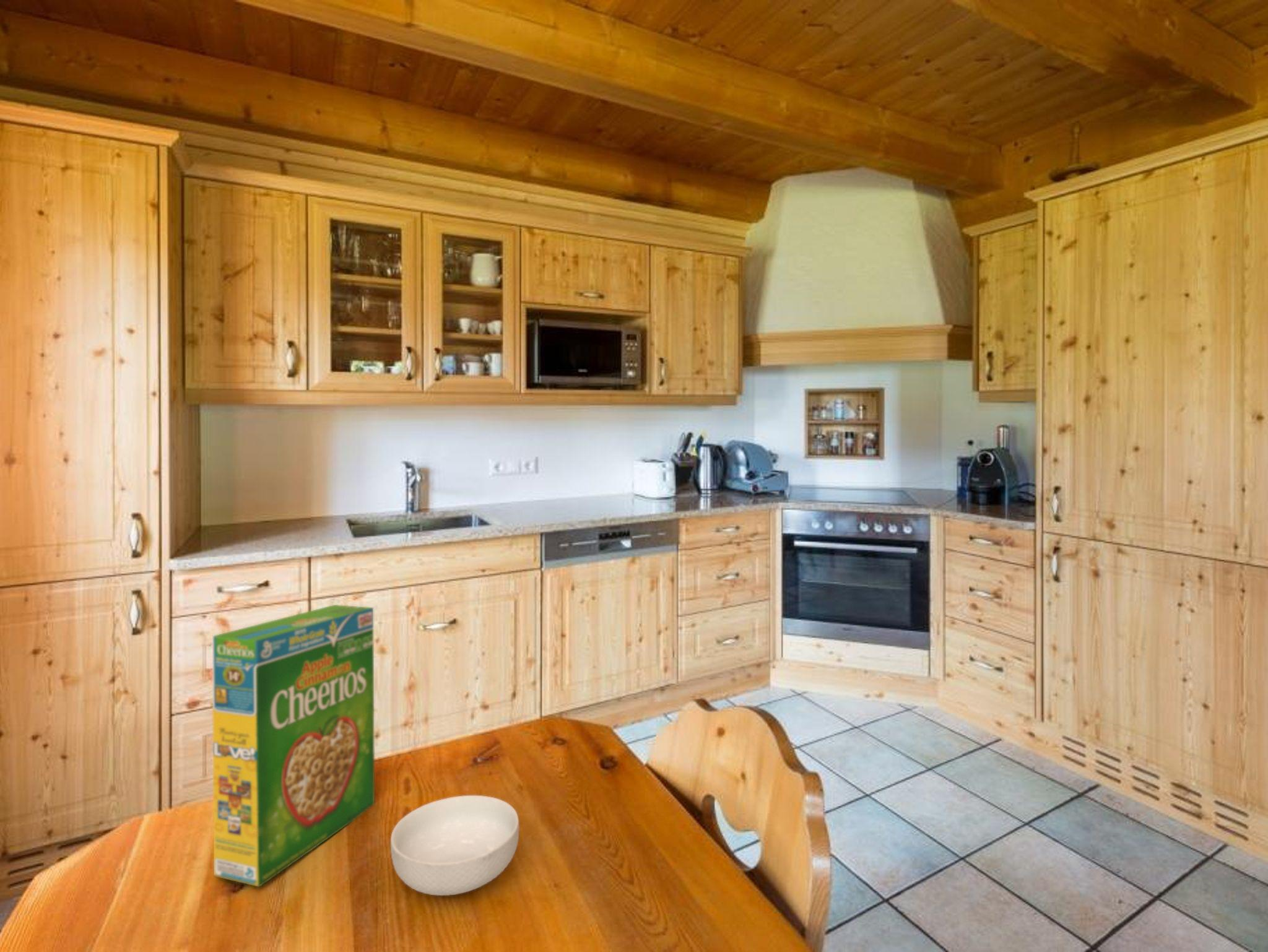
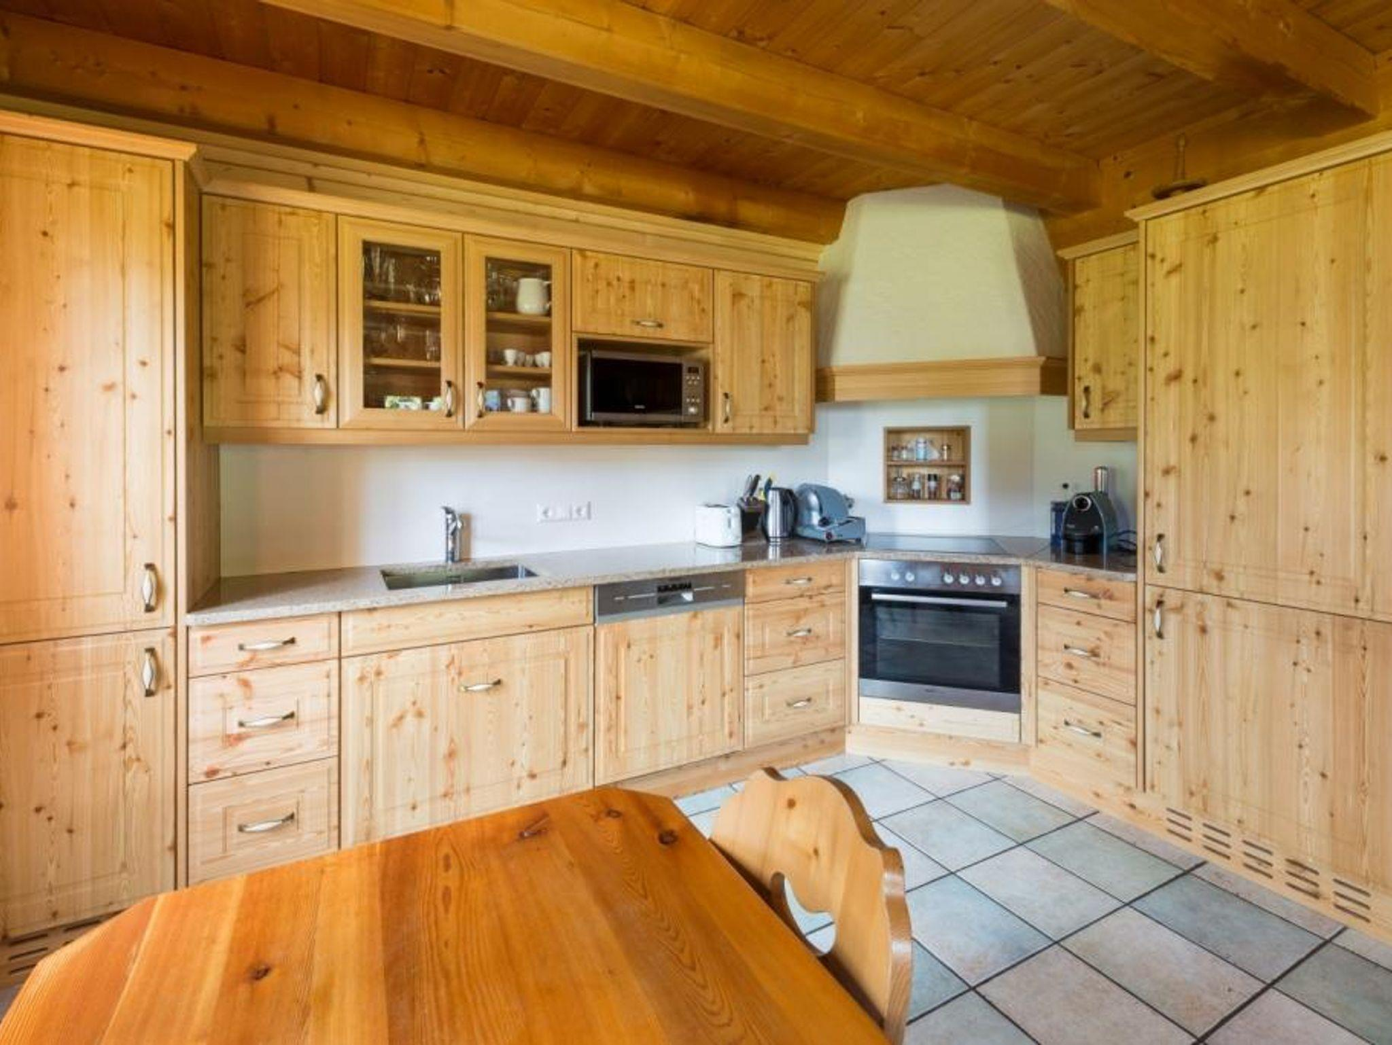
- cereal bowl (456, 850)
- cereal box (301, 729)
